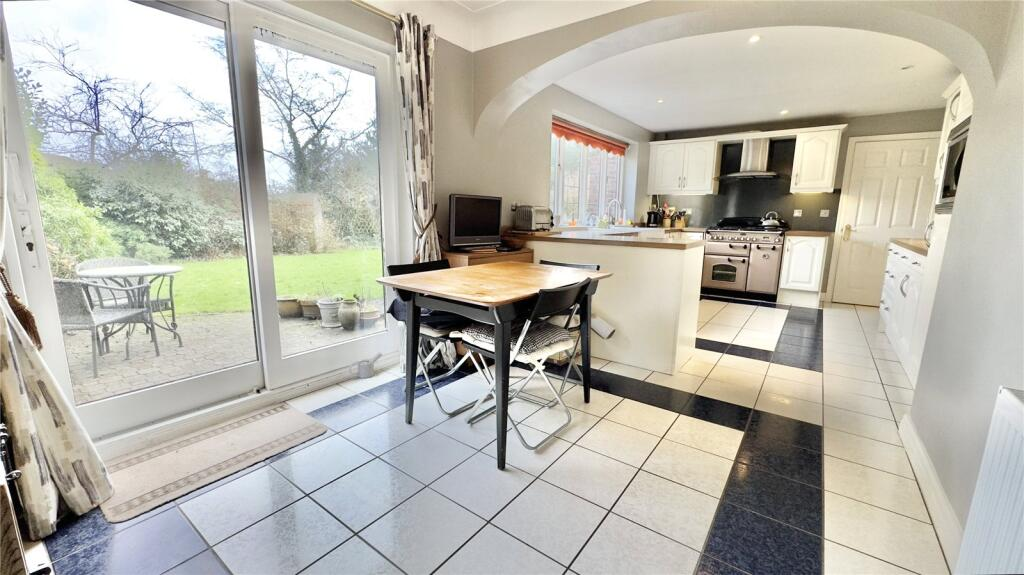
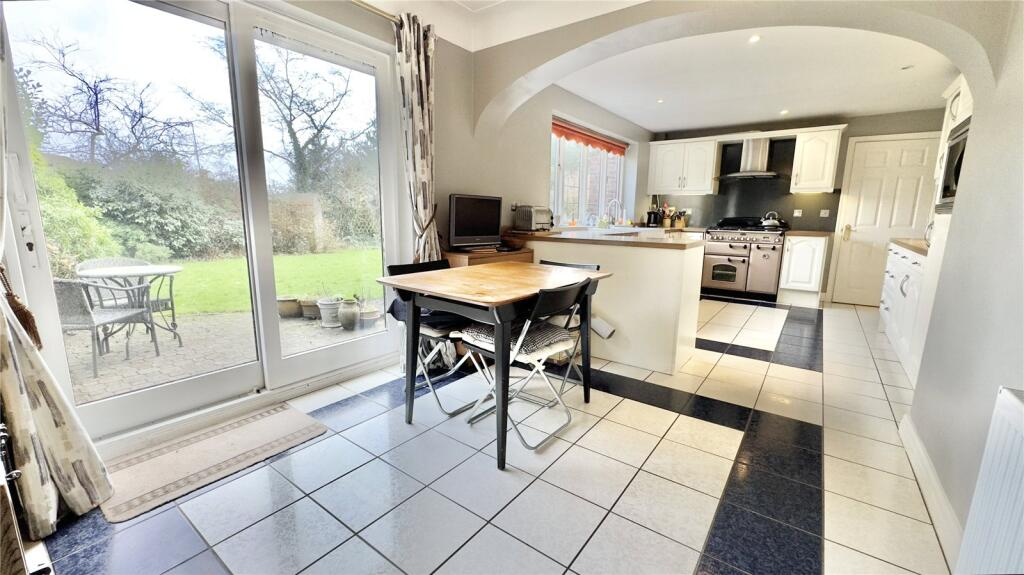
- watering can (366, 365)
